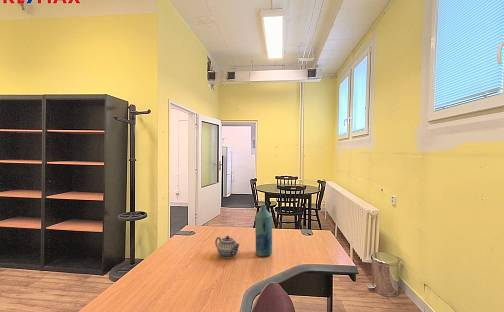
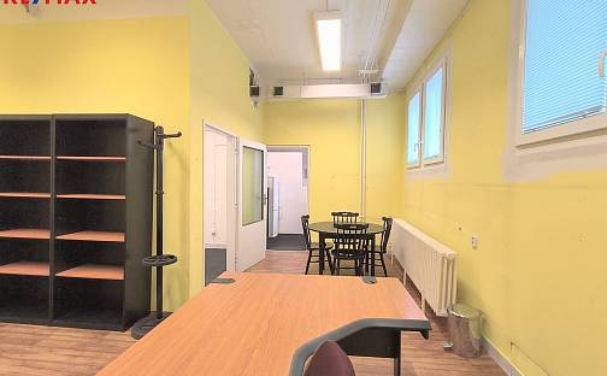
- bottle (263, 229)
- teapot (227, 245)
